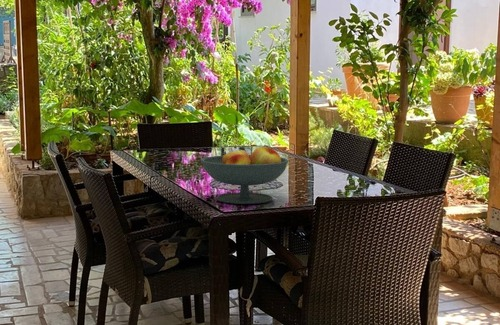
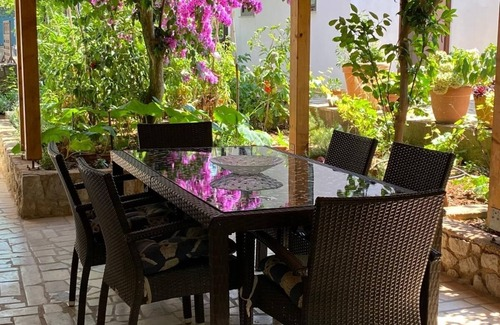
- fruit bowl (244, 172)
